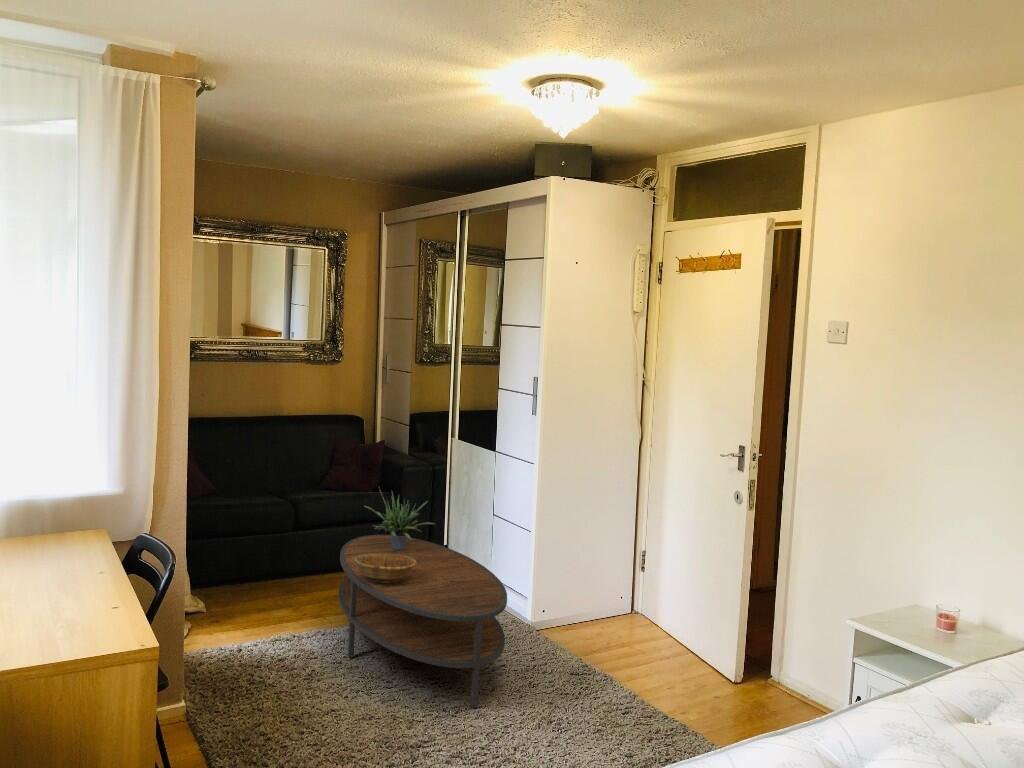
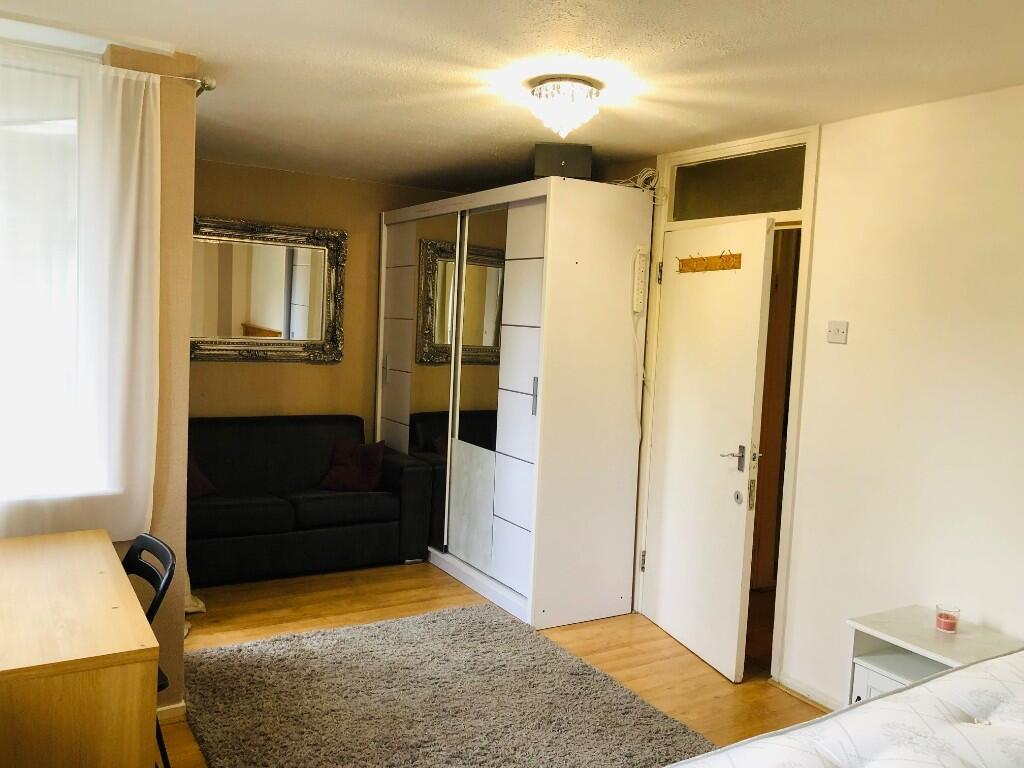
- decorative bowl (385, 568)
- potted plant (398, 516)
- coffee table (416, 608)
